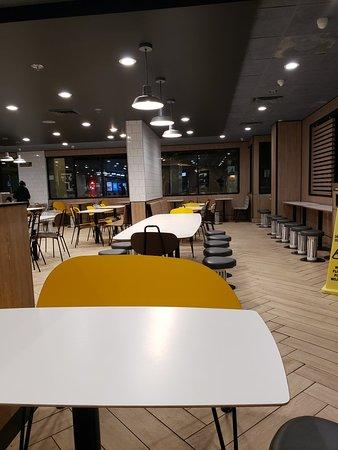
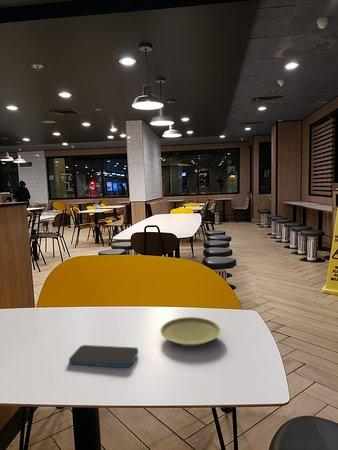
+ smartphone (104, 355)
+ plate (190, 332)
